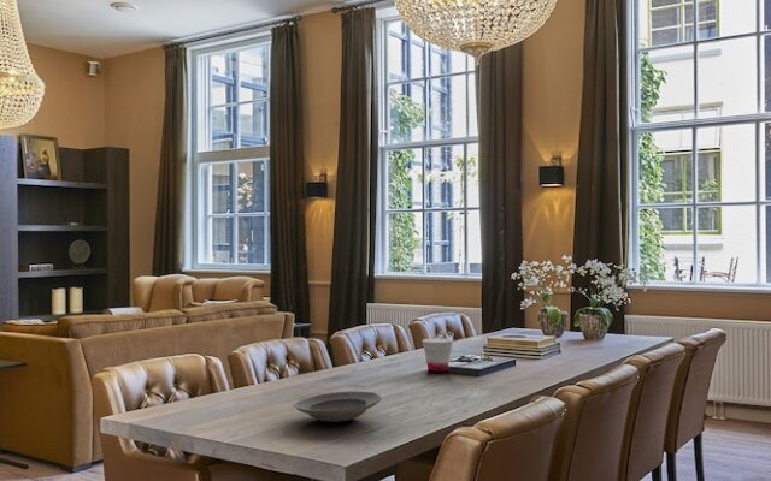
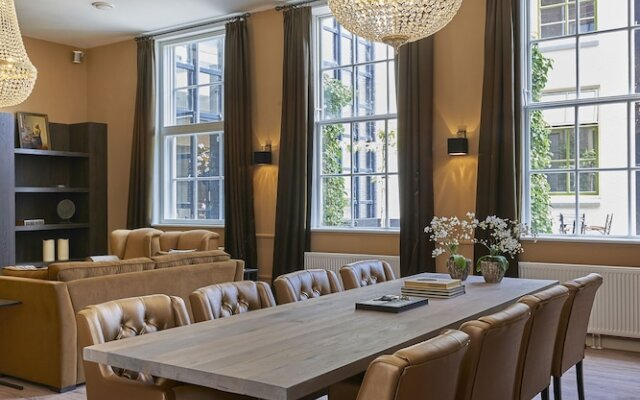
- plate (337, 408)
- cup (437, 355)
